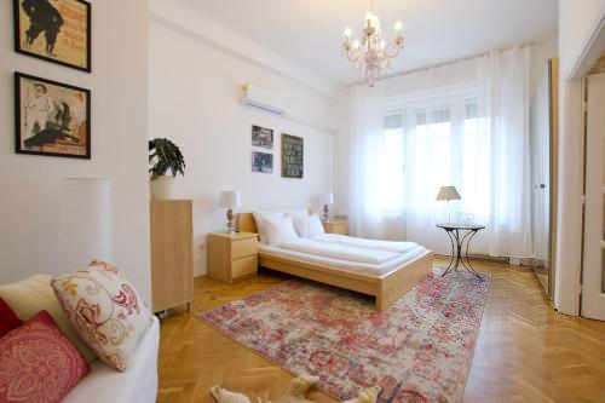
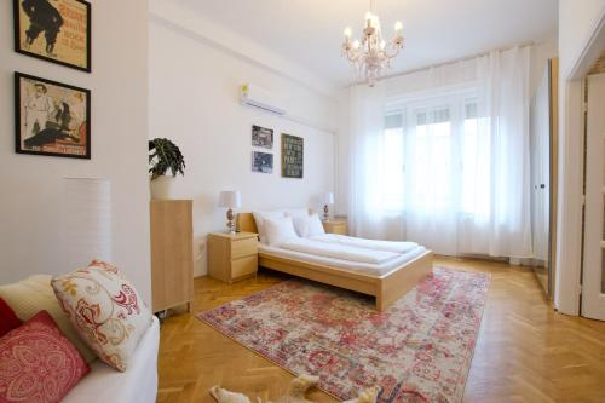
- side table (459, 249)
- table lamp (448, 201)
